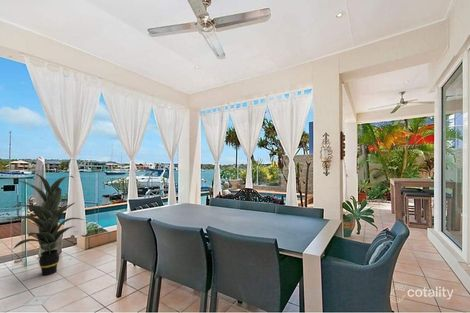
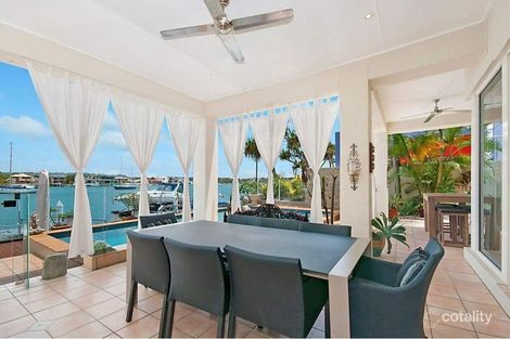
- indoor plant (44, 222)
